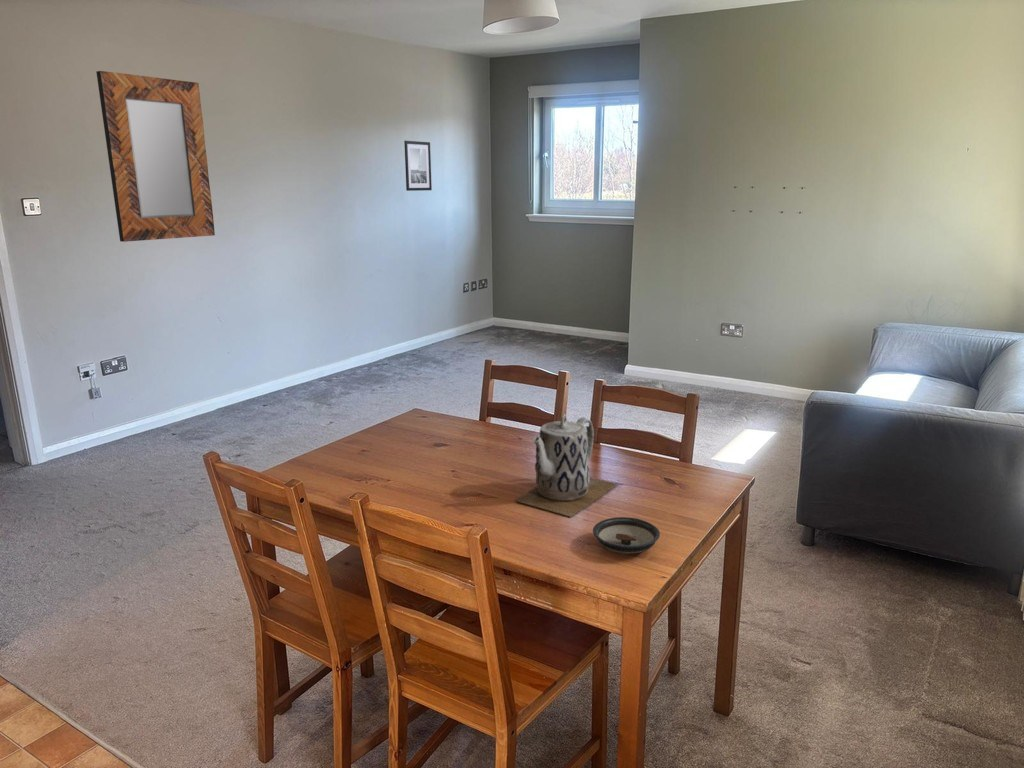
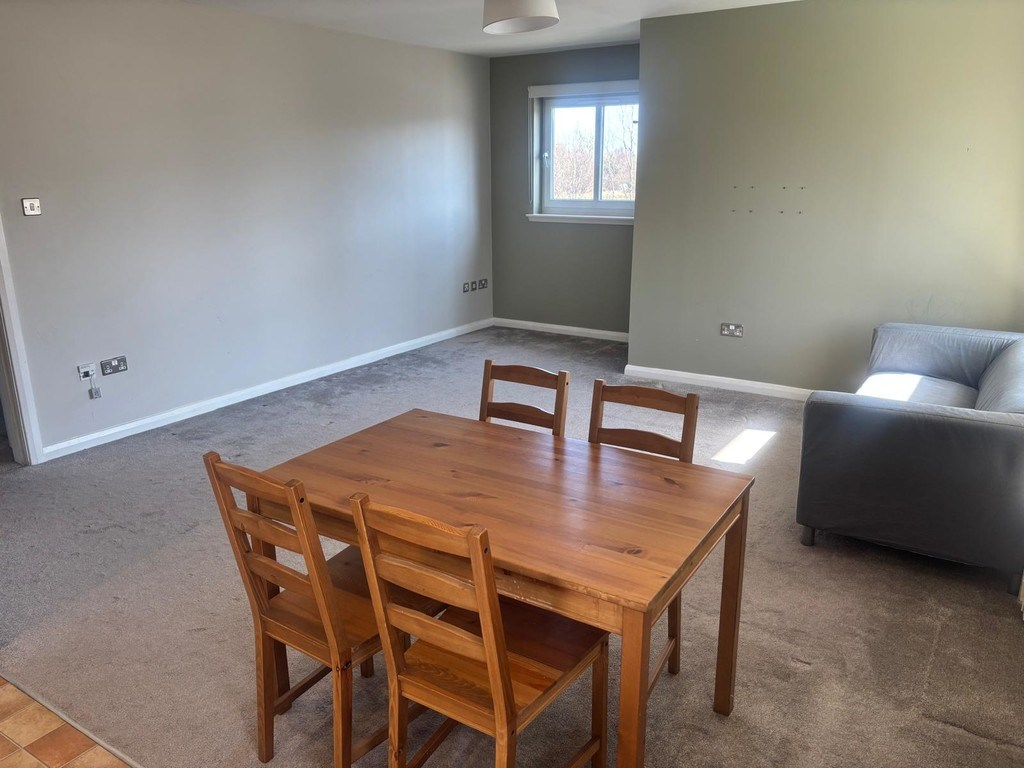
- wall art (418, 166)
- saucer (625, 538)
- home mirror (160, 160)
- teapot (568, 454)
